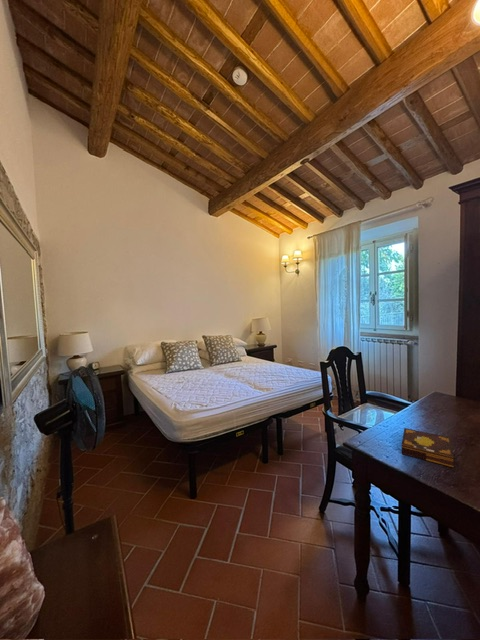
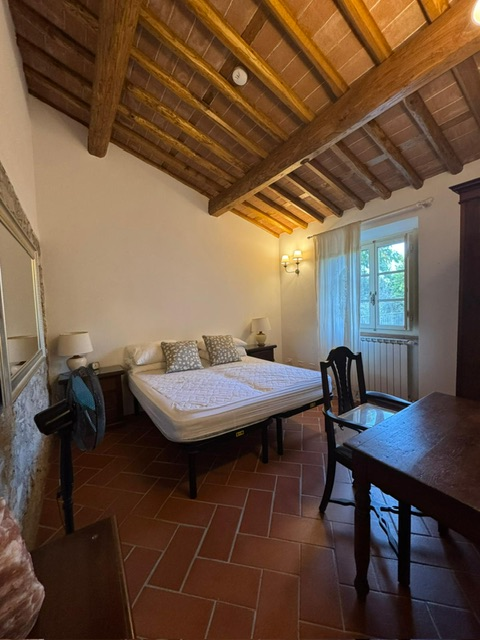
- book (426, 445)
